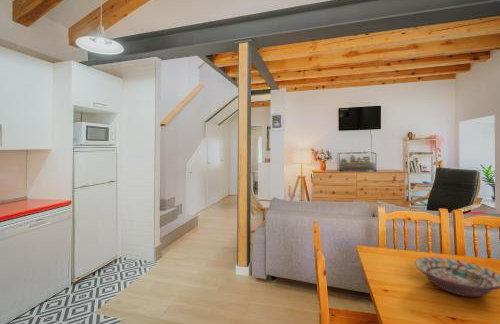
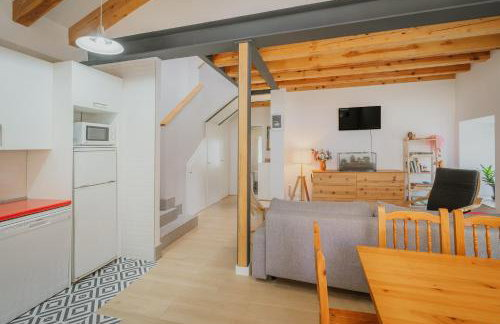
- decorative bowl (456, 278)
